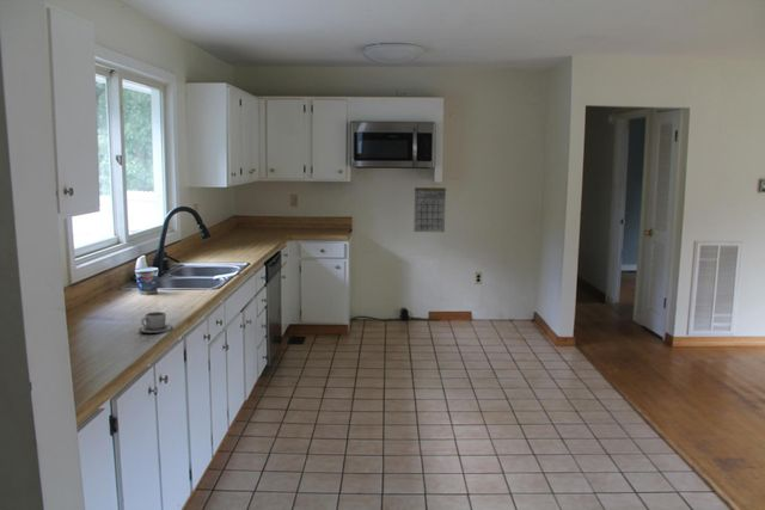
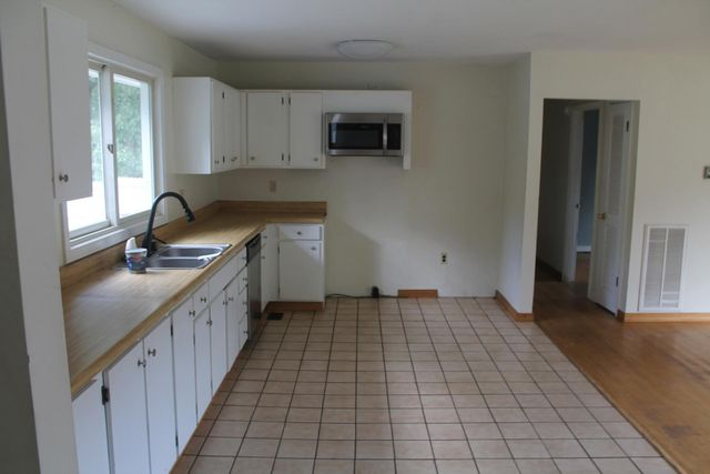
- cup (155, 321)
- calendar (429, 204)
